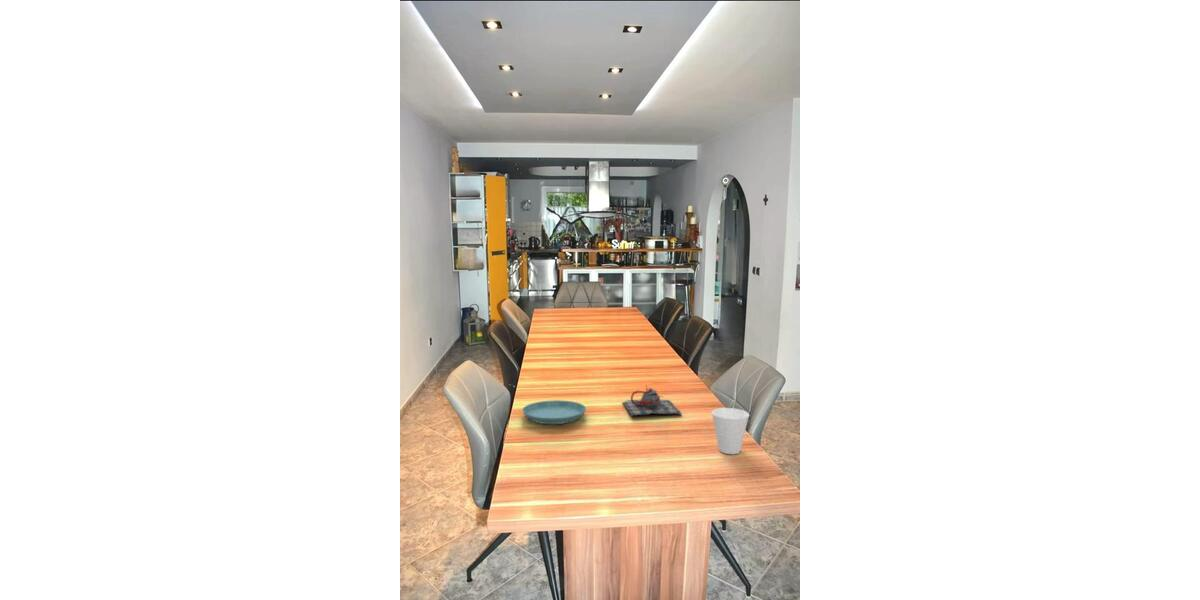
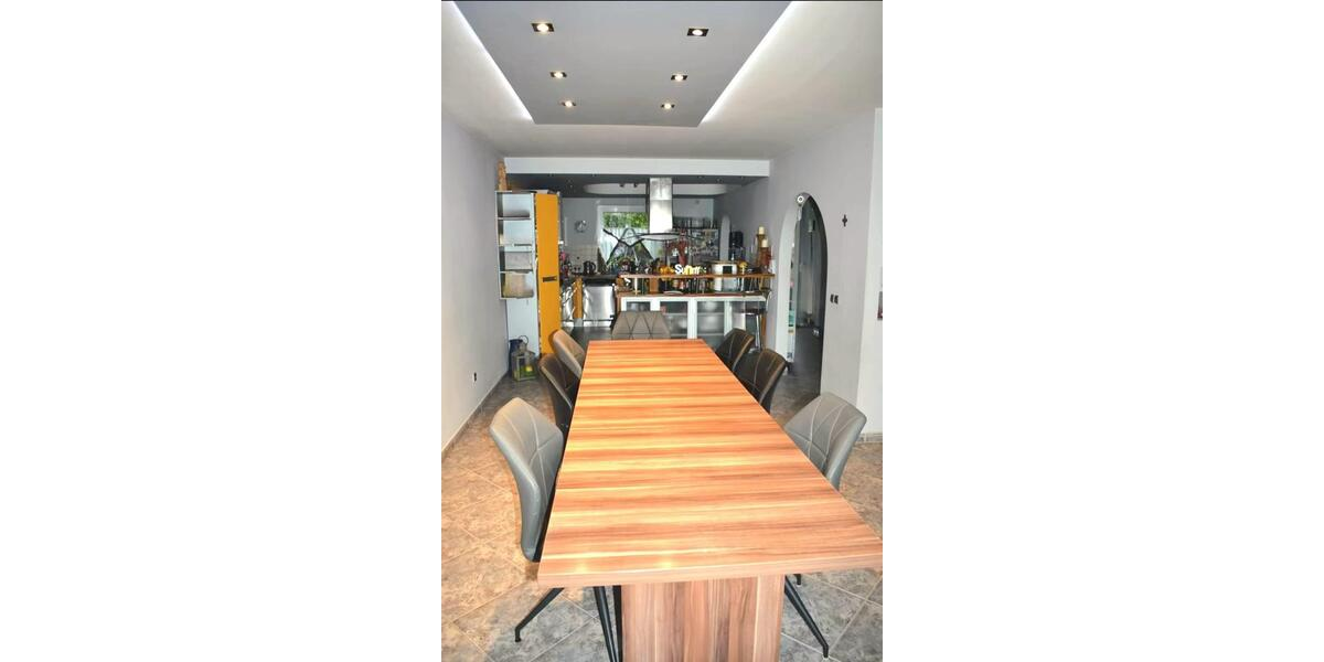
- saucer (554, 412)
- cup (729, 431)
- teapot (650, 398)
